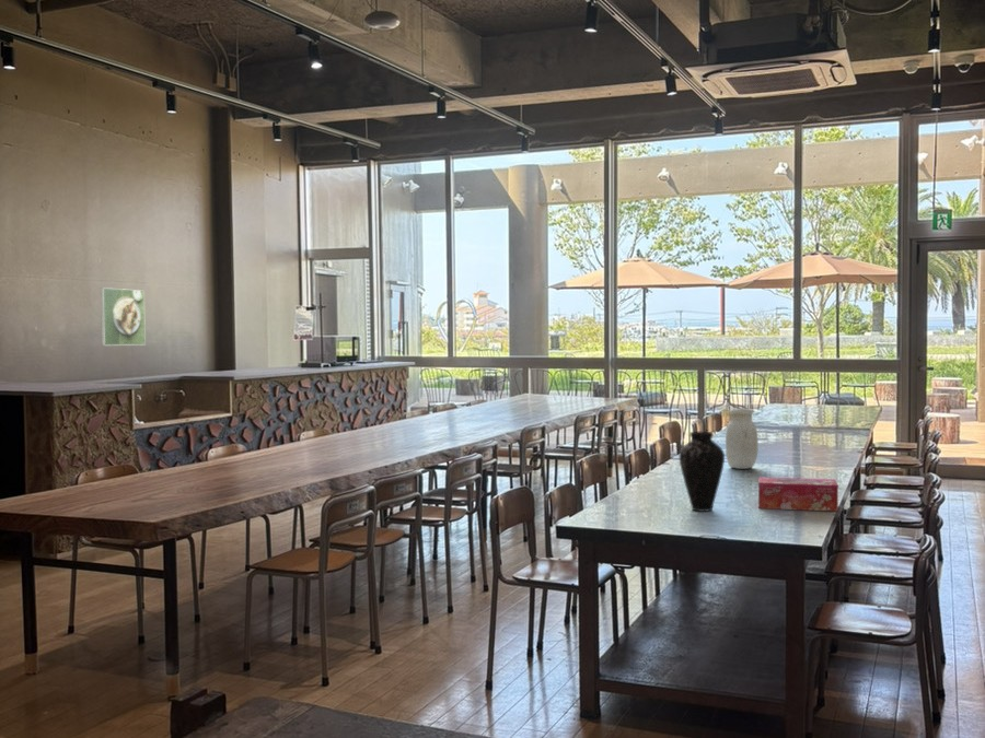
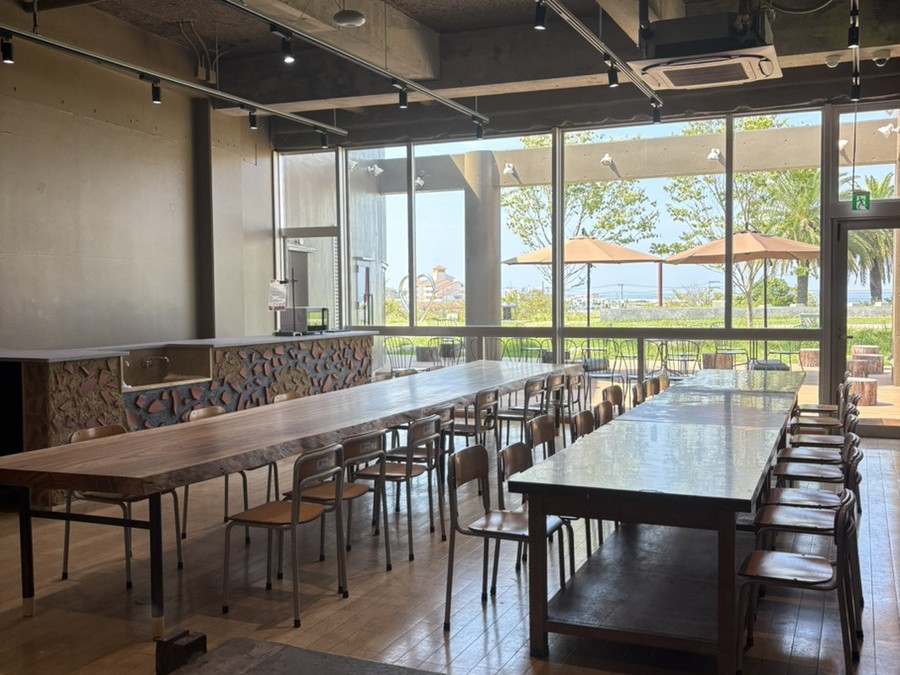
- vase (702, 470)
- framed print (123, 317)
- tissue box (797, 493)
- jar (741, 437)
